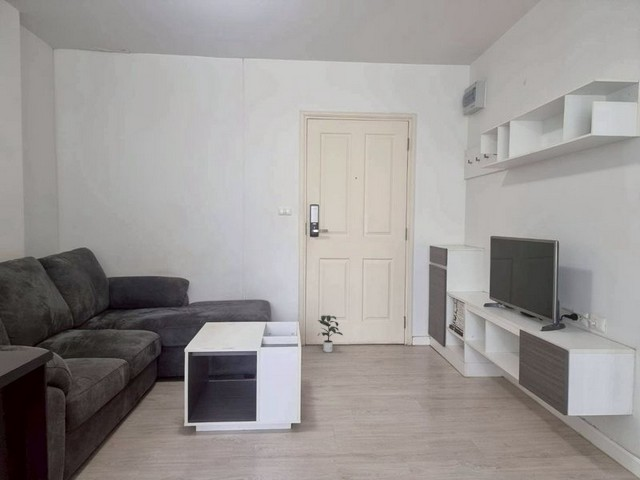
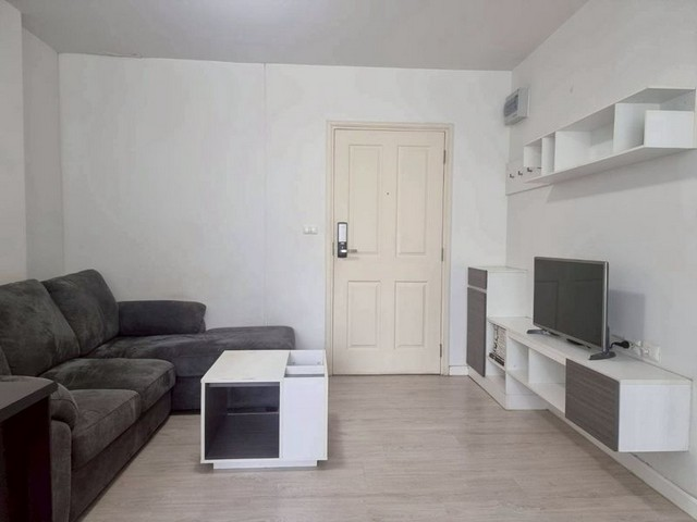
- potted plant (329, 331)
